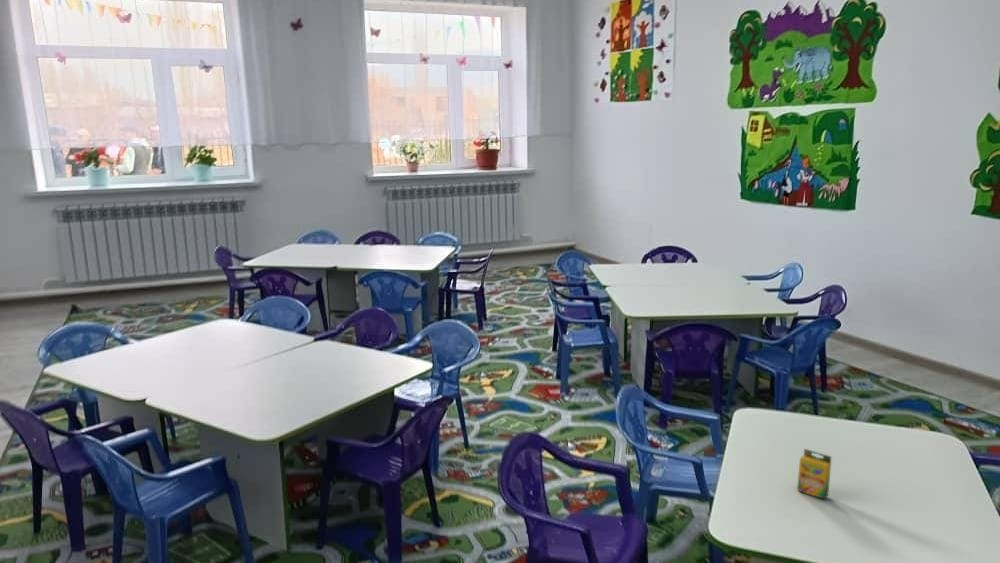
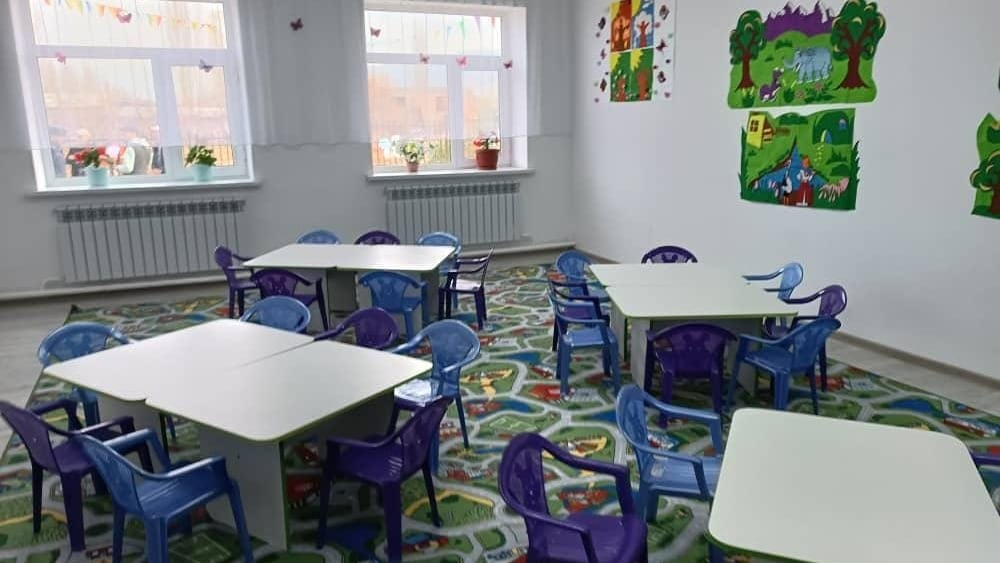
- crayon box (814, 473)
